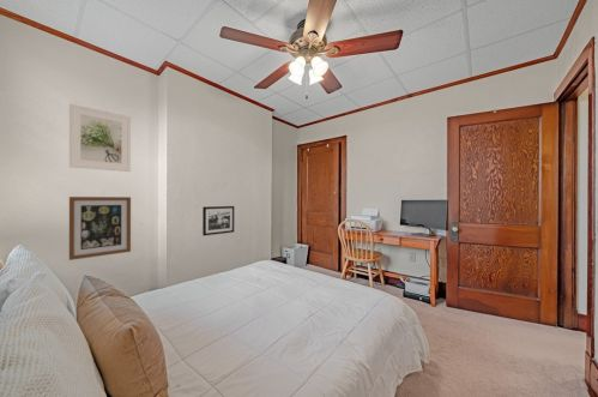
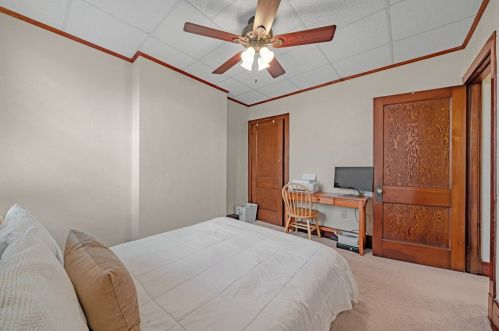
- wall art (102, 225)
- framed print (102, 139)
- picture frame (219, 219)
